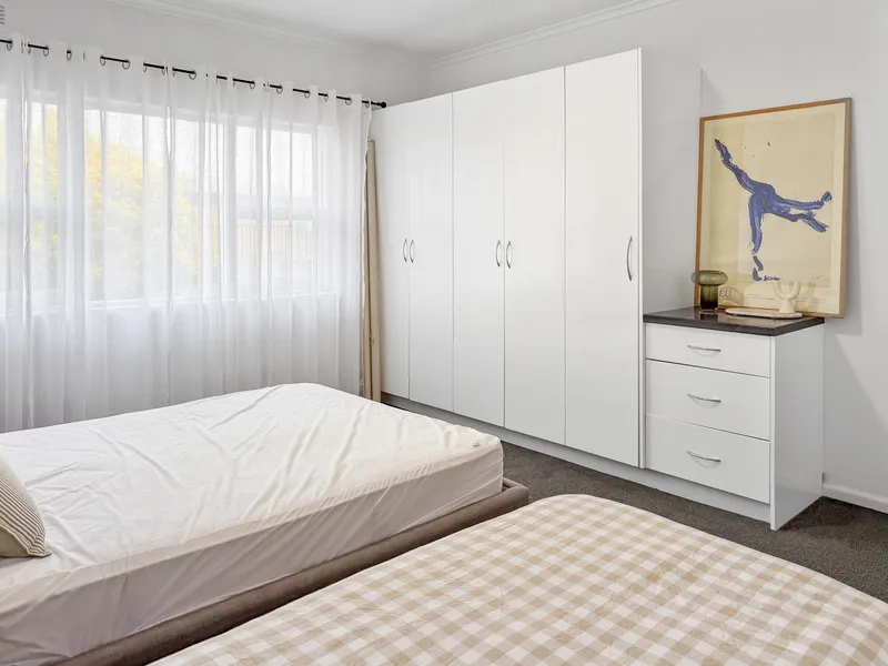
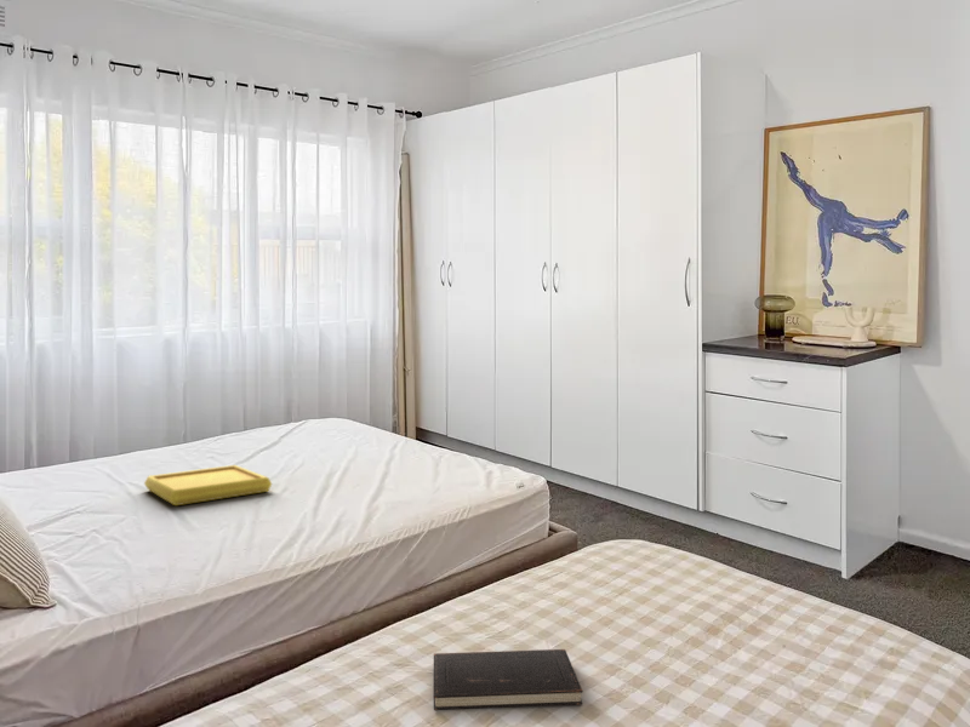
+ serving tray (207, 483)
+ hardcover book (503, 676)
